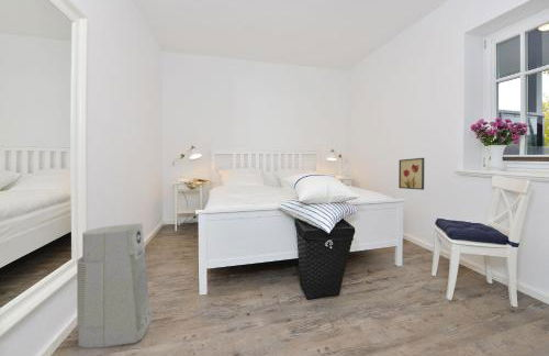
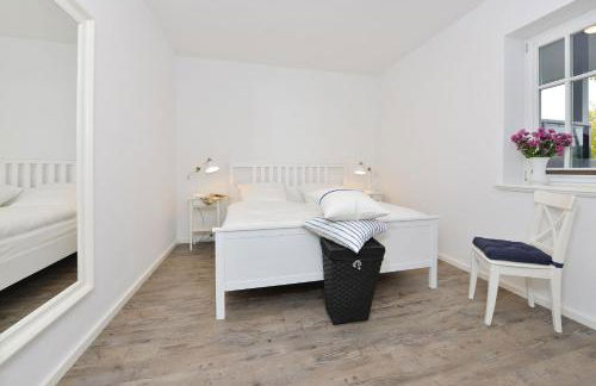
- wall art (411, 174)
- air purifier (114, 280)
